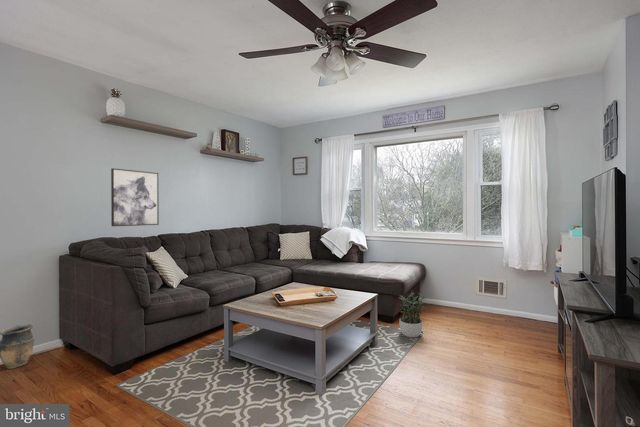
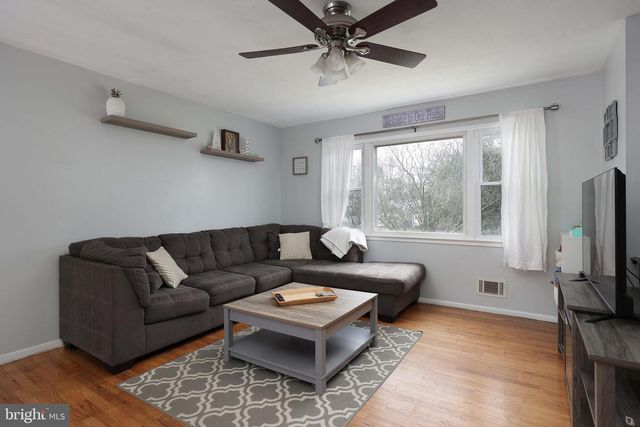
- vase (16, 346)
- potted plant (412, 312)
- wall art (136, 198)
